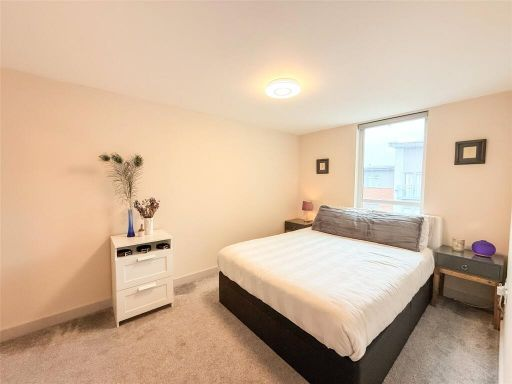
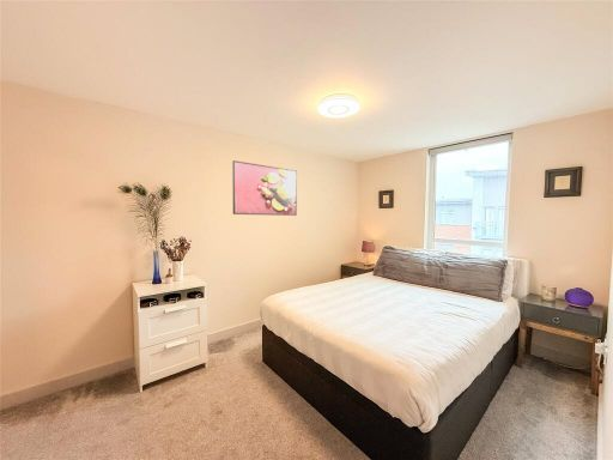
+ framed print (267, 190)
